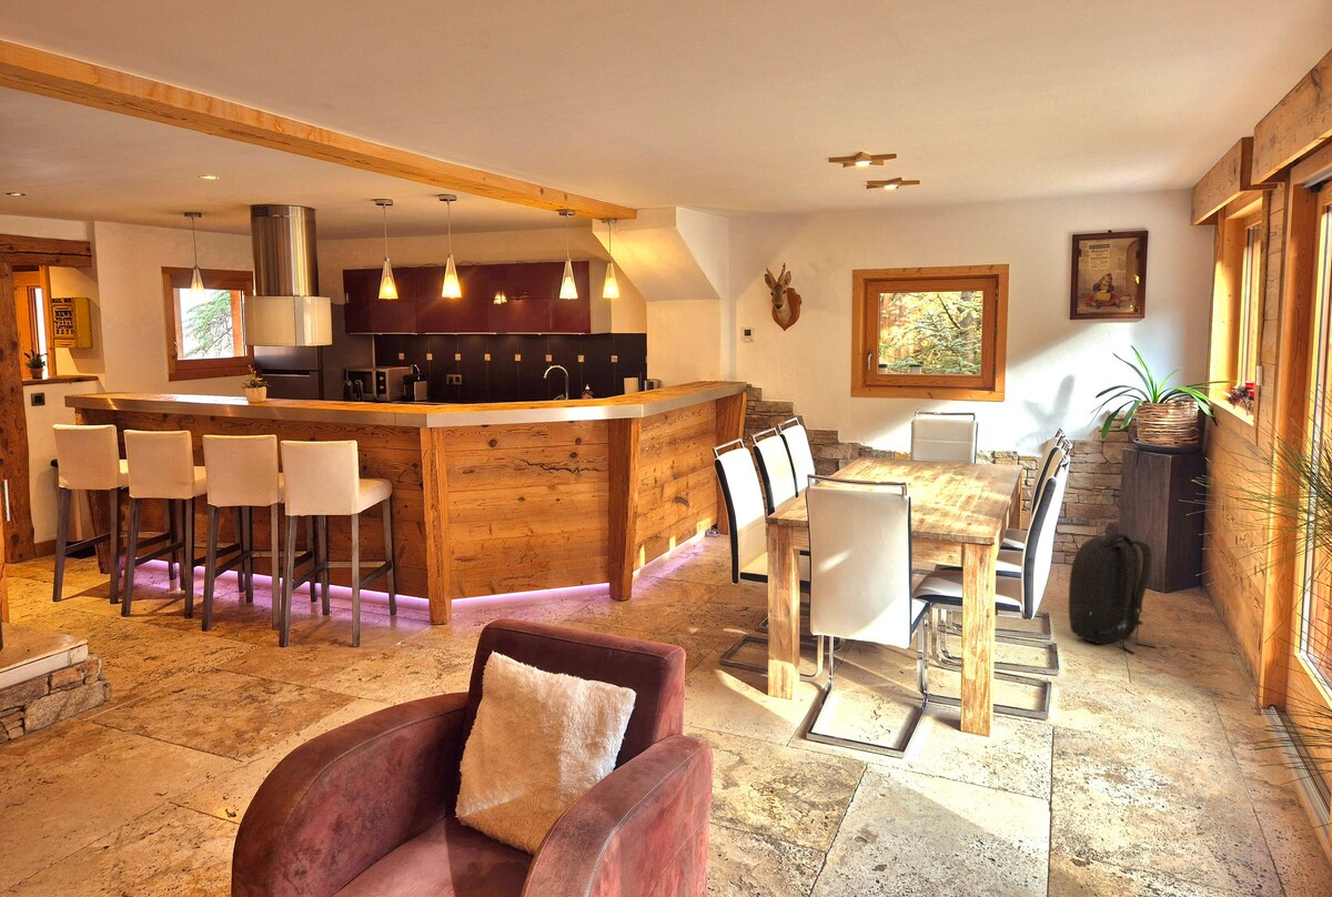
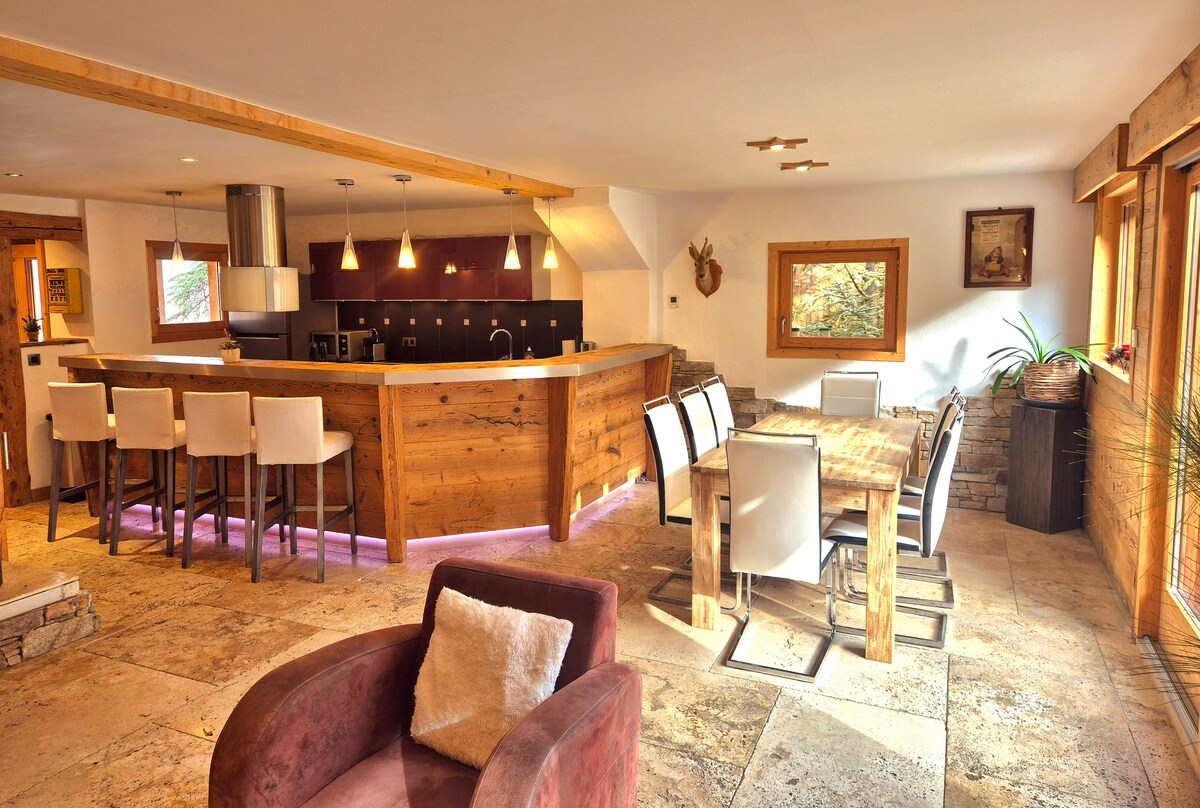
- backpack (1112, 586)
